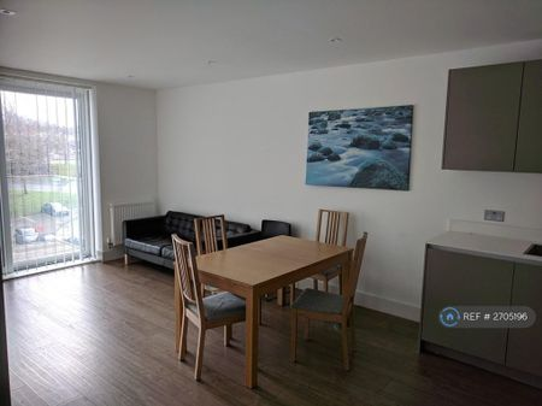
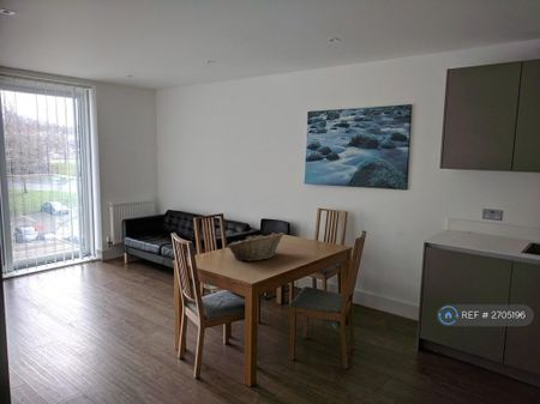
+ fruit basket (256, 243)
